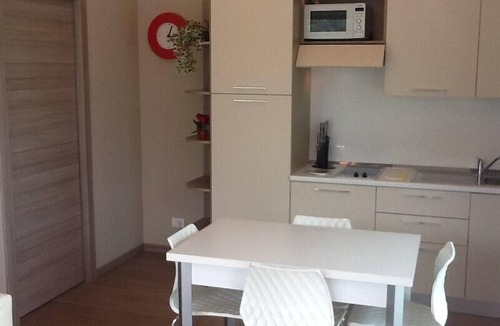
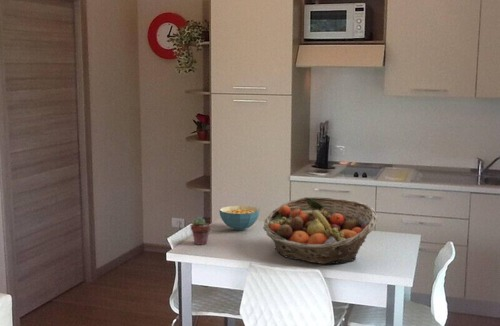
+ fruit basket (319, 228)
+ potted succulent (200, 230)
+ cereal bowl (239, 219)
